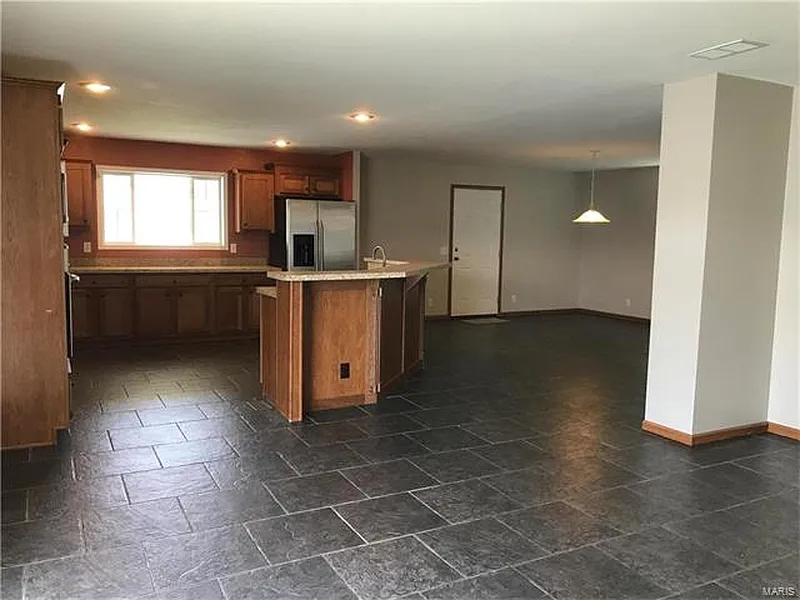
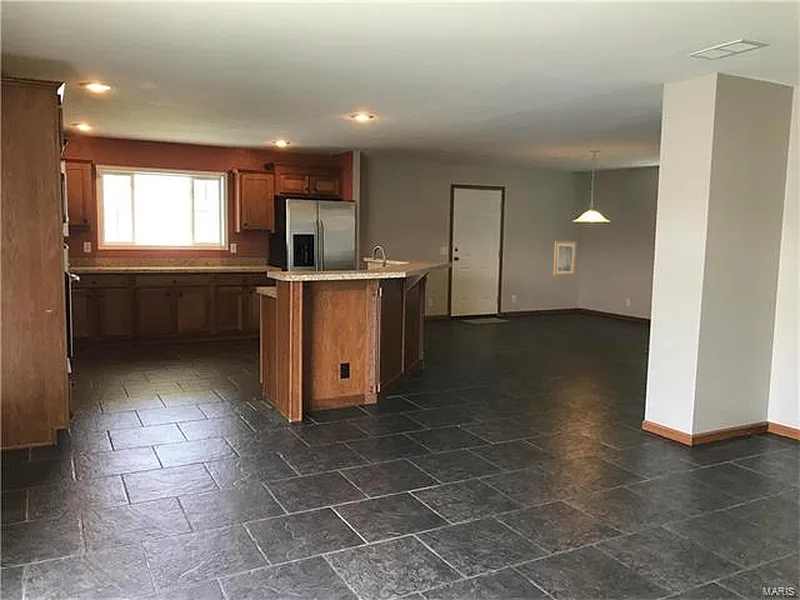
+ wall art (565, 258)
